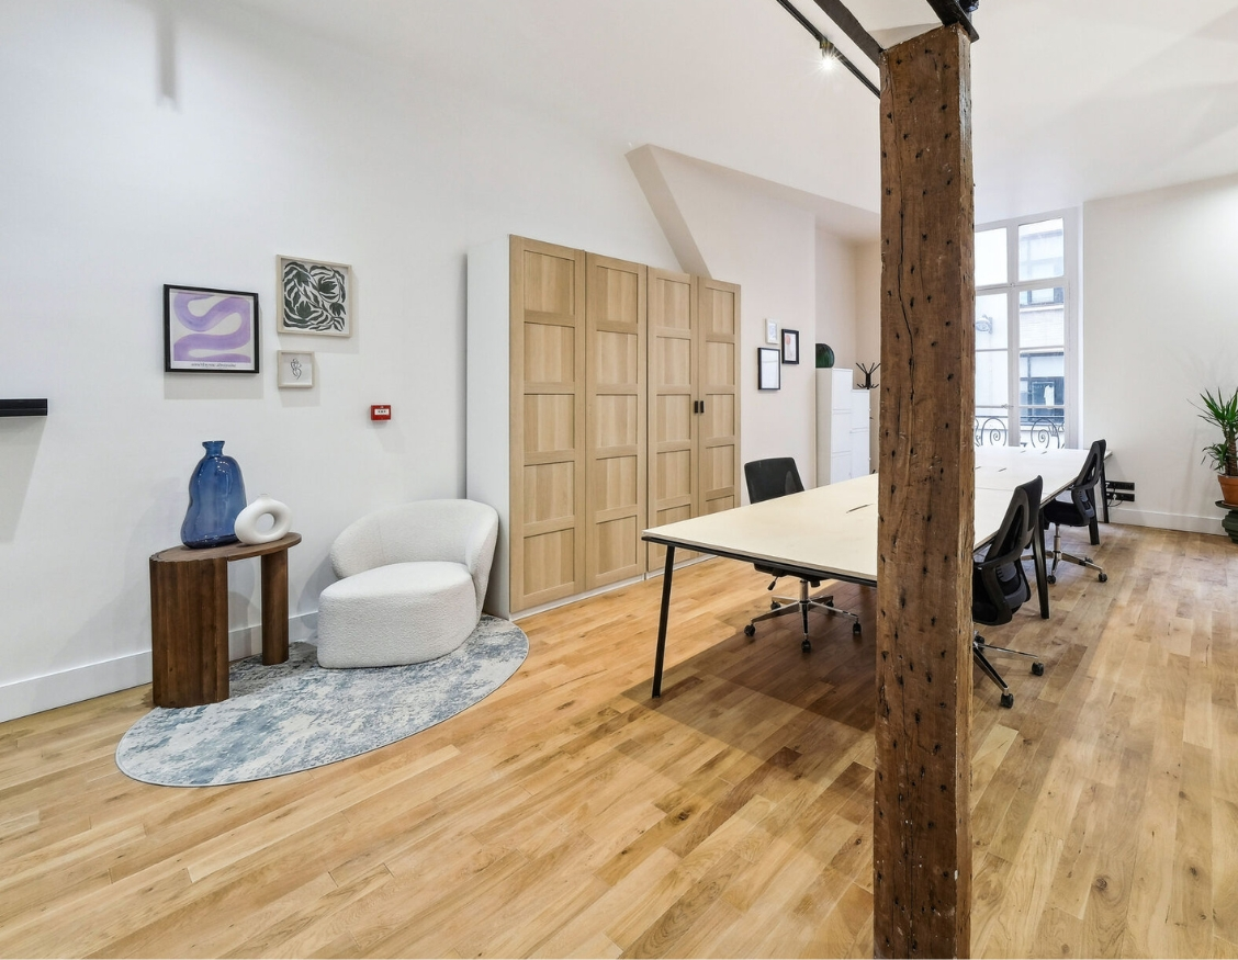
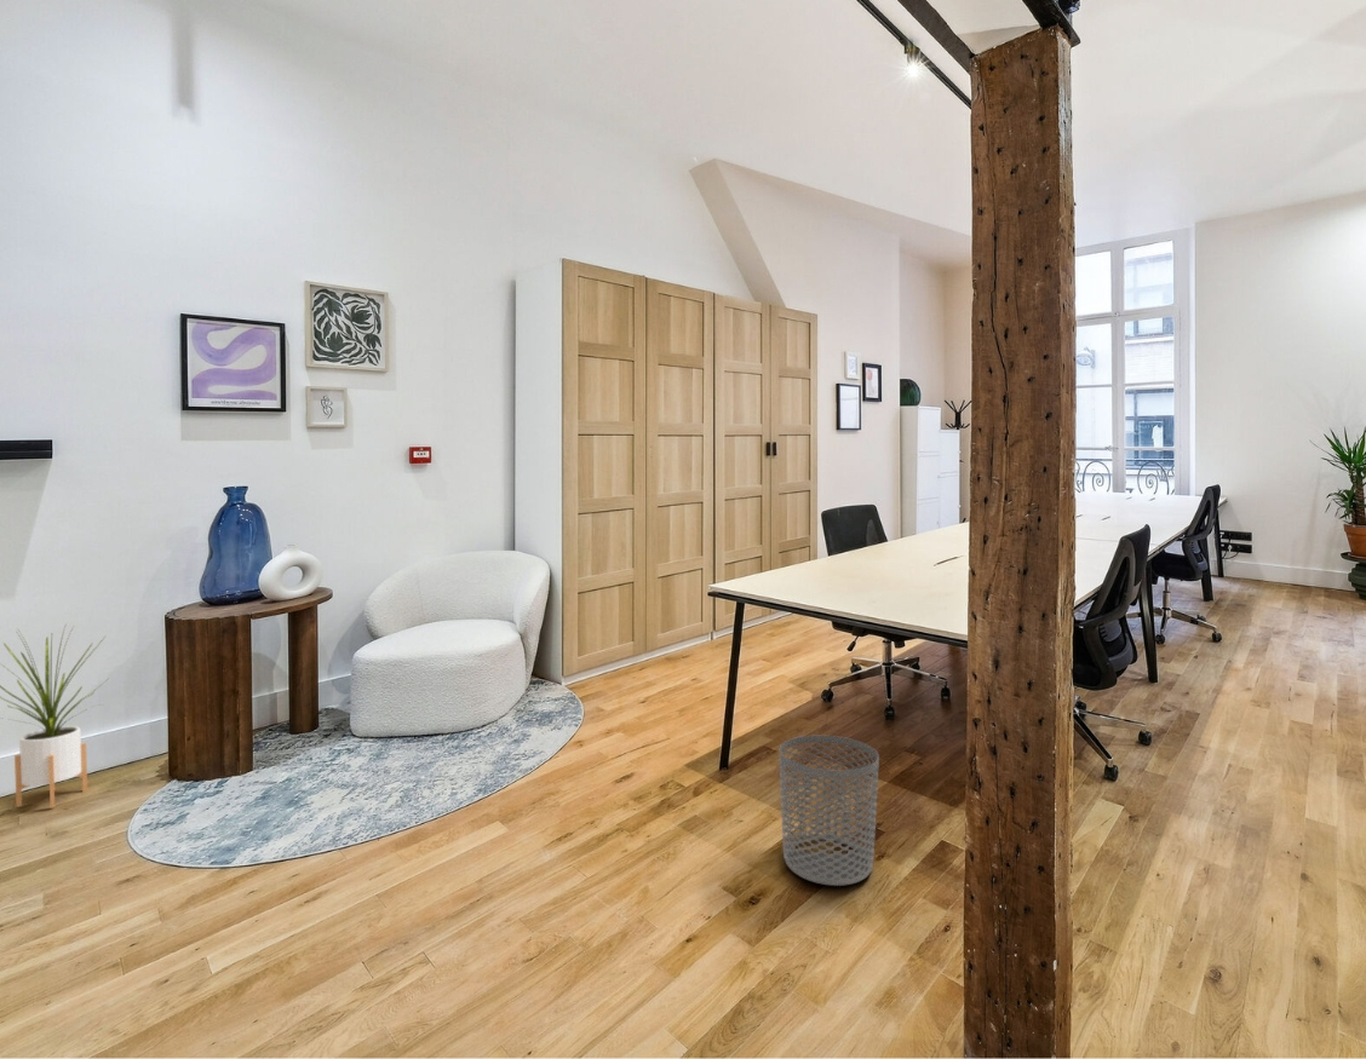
+ waste bin (827, 807)
+ house plant (52, 712)
